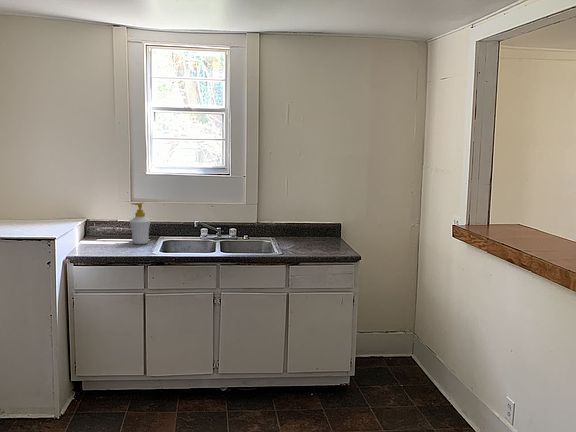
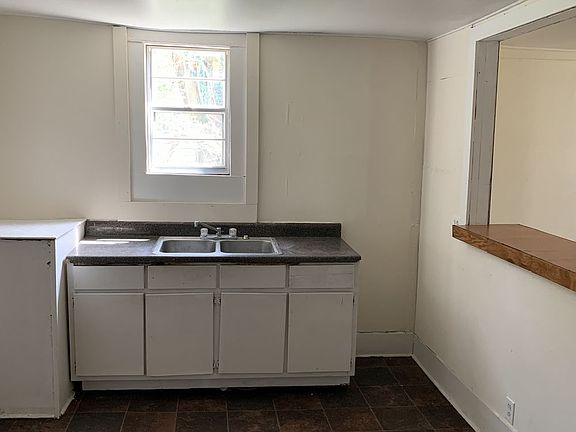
- soap bottle (140, 223)
